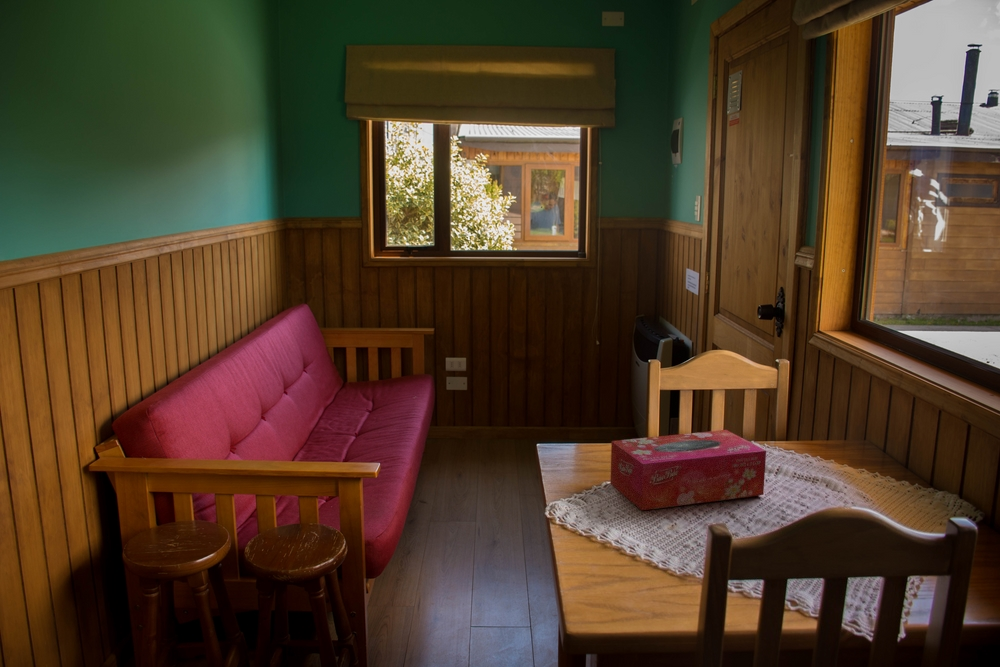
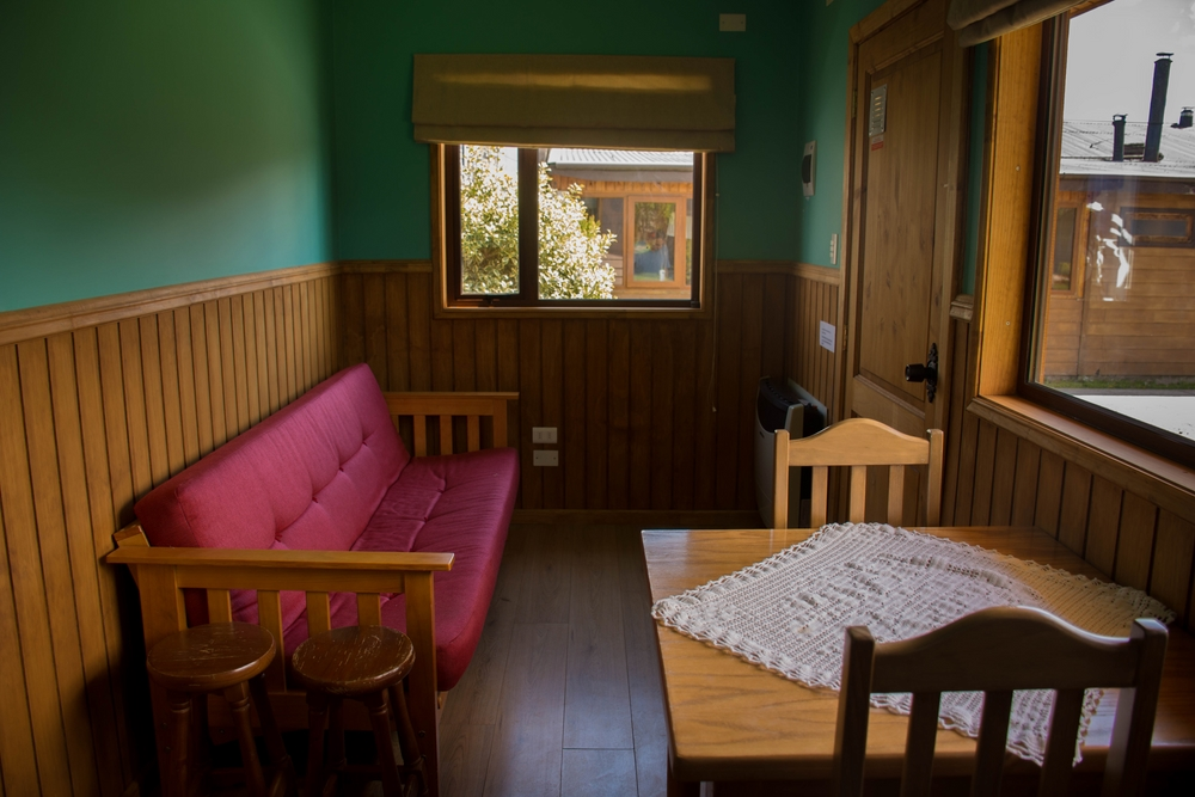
- tissue box (686, 467)
